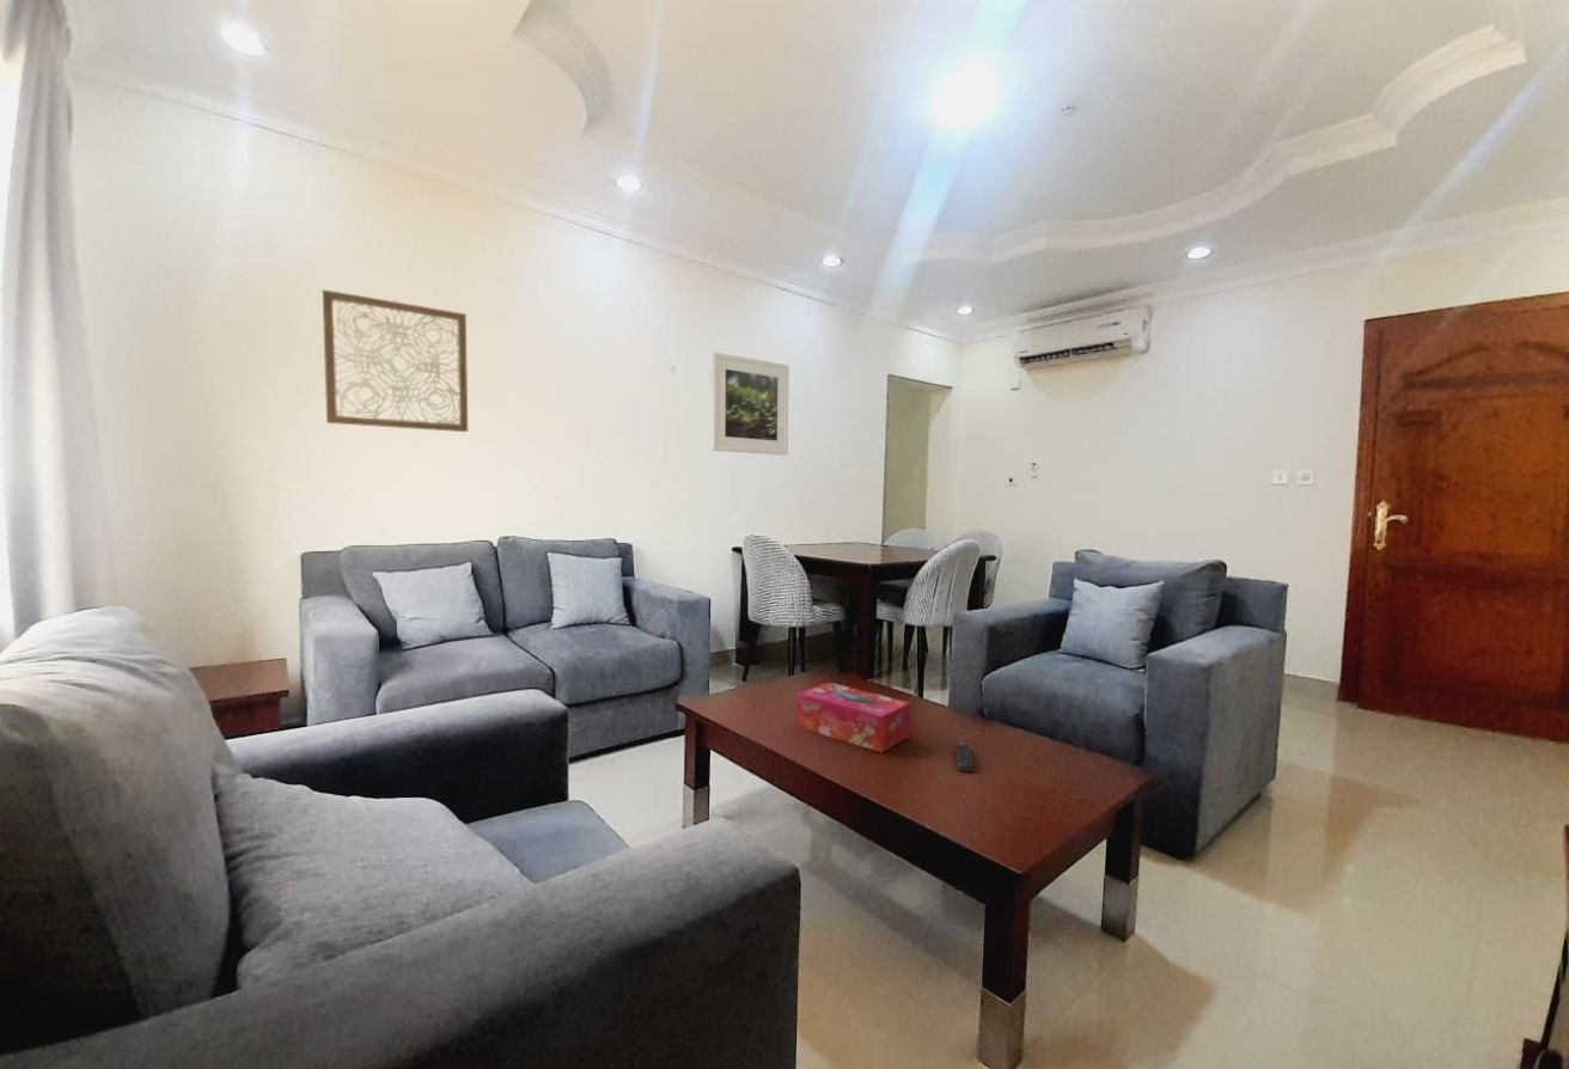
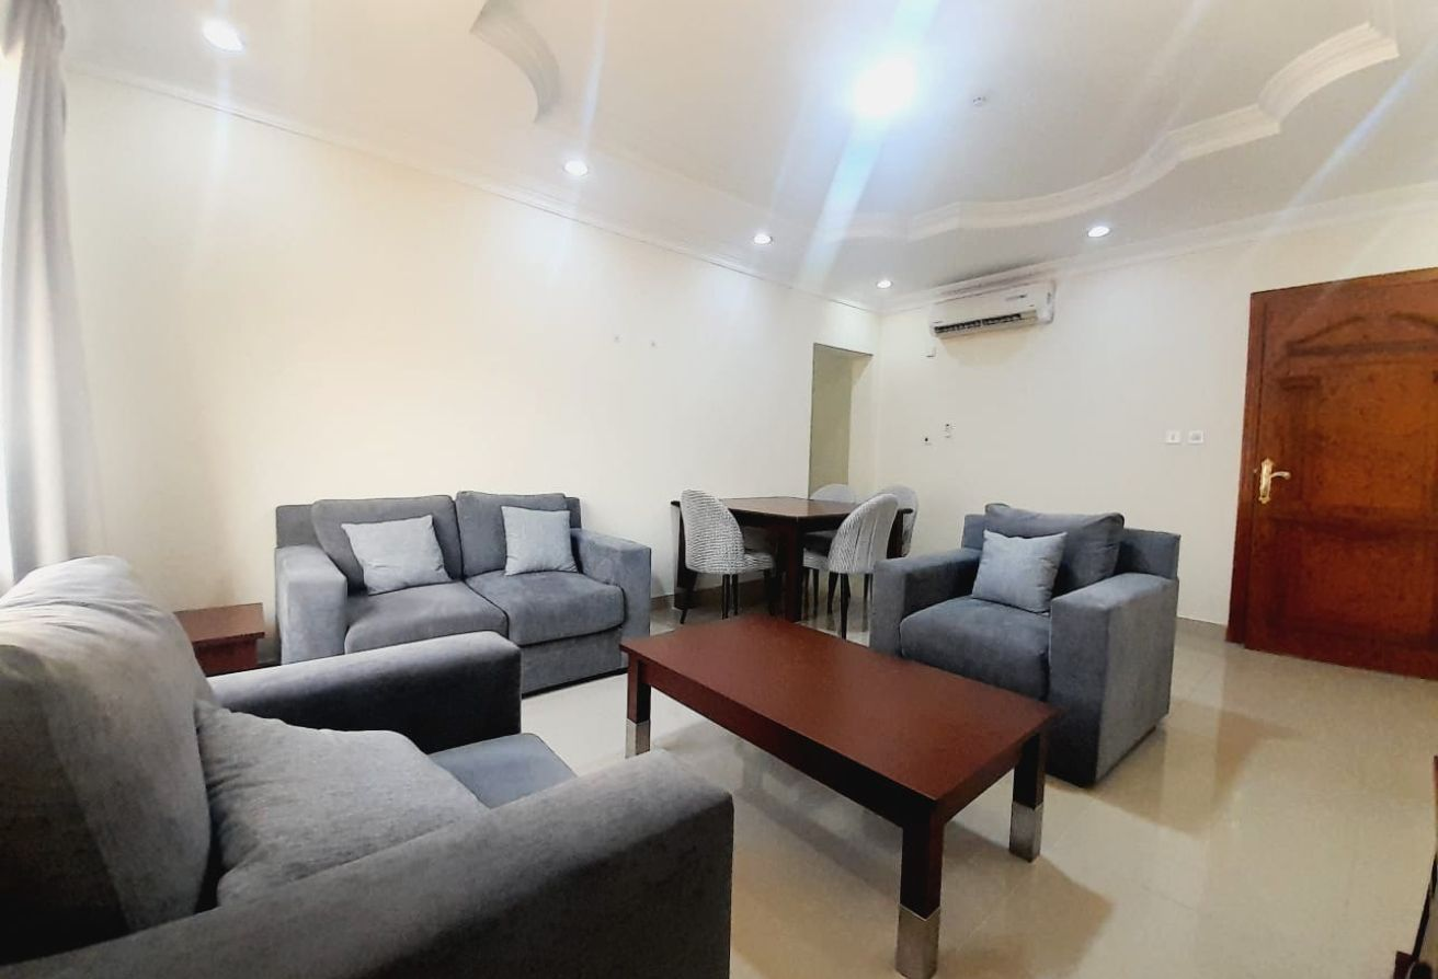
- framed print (751, 405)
- tissue box (851, 714)
- remote control (963, 755)
- wall art (395, 366)
